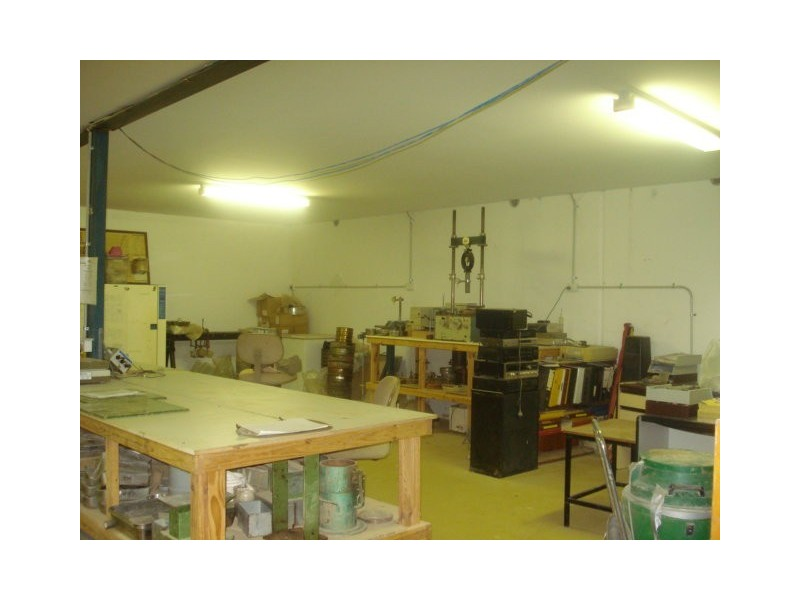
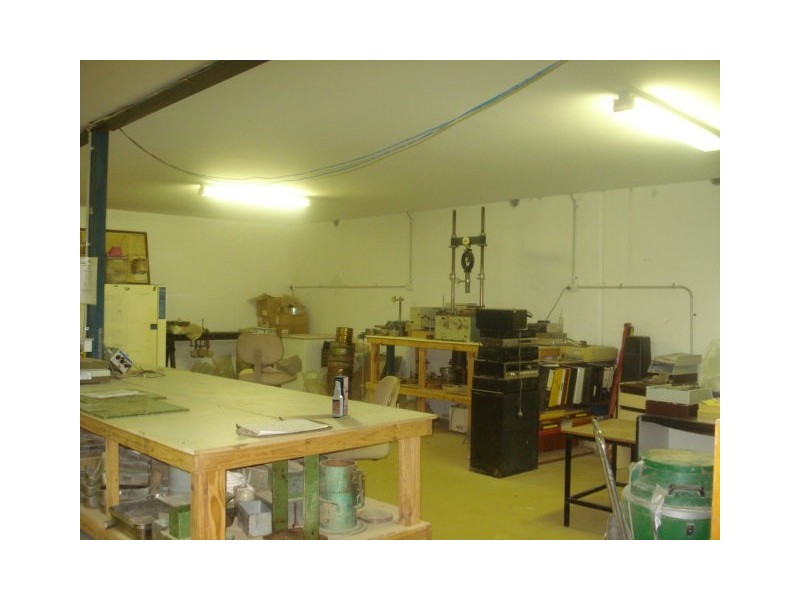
+ spray bottle (339, 396)
